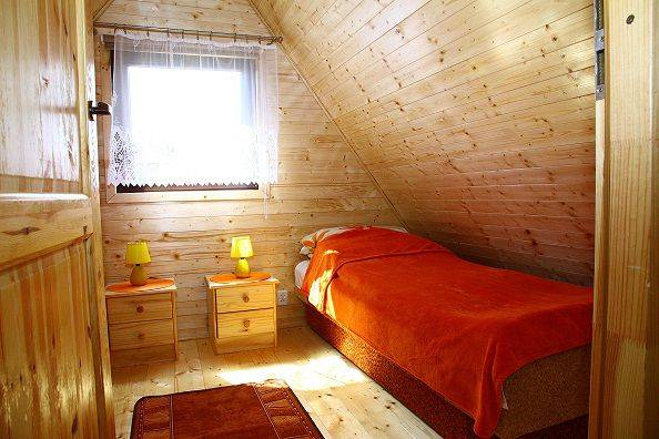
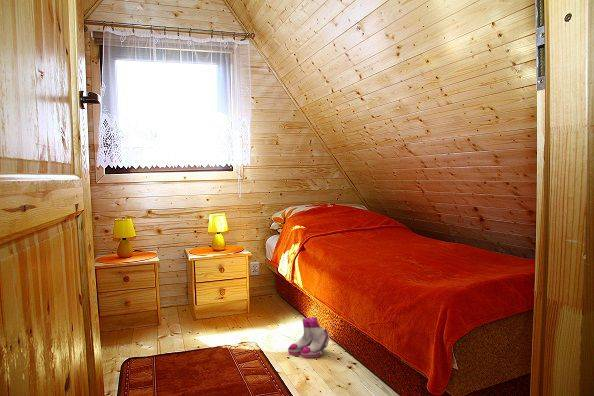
+ boots (308, 334)
